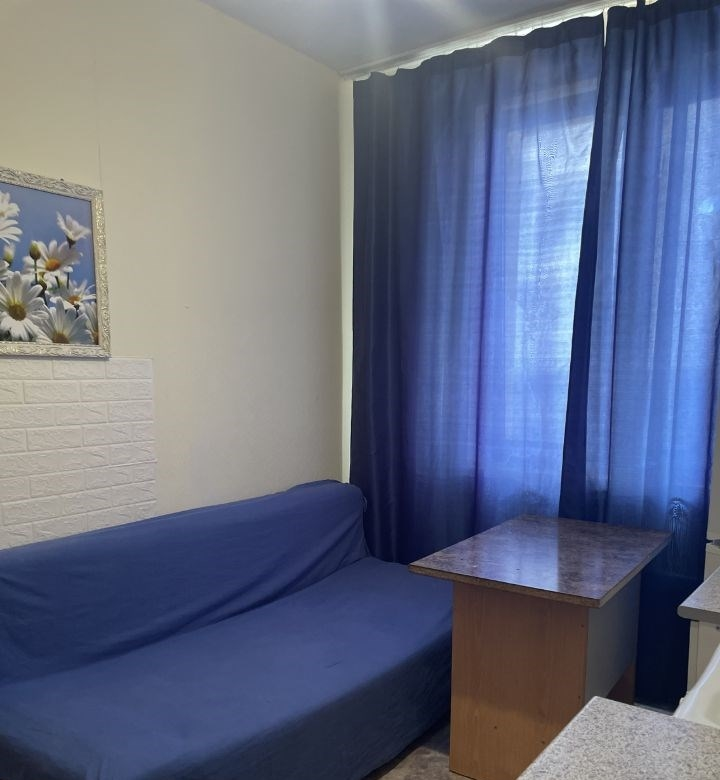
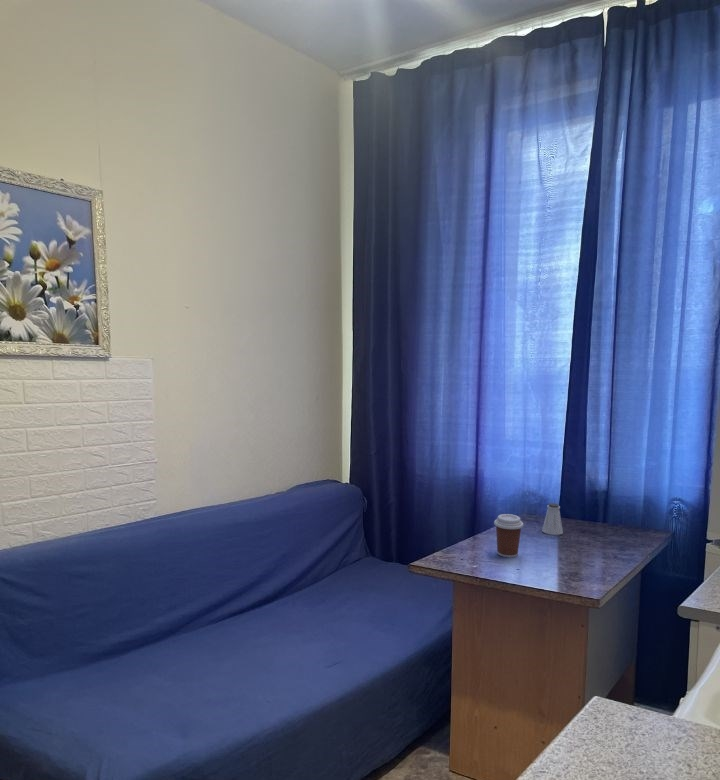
+ coffee cup (508, 535)
+ saltshaker (553, 518)
